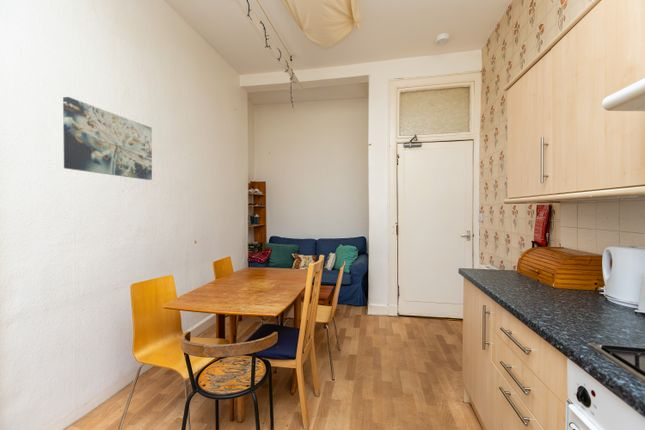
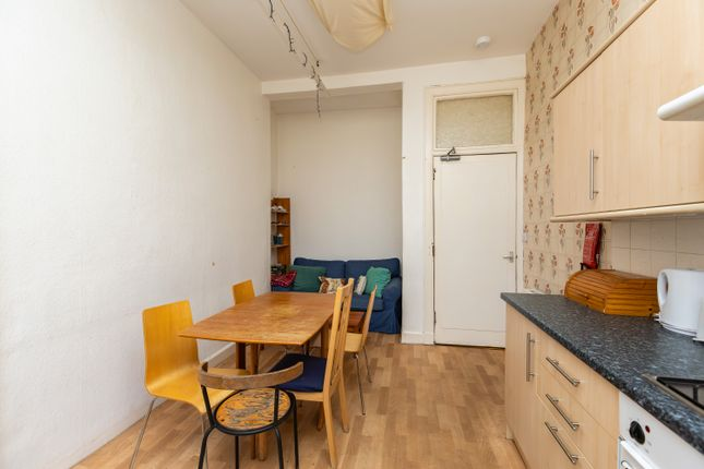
- wall art (114, 144)
